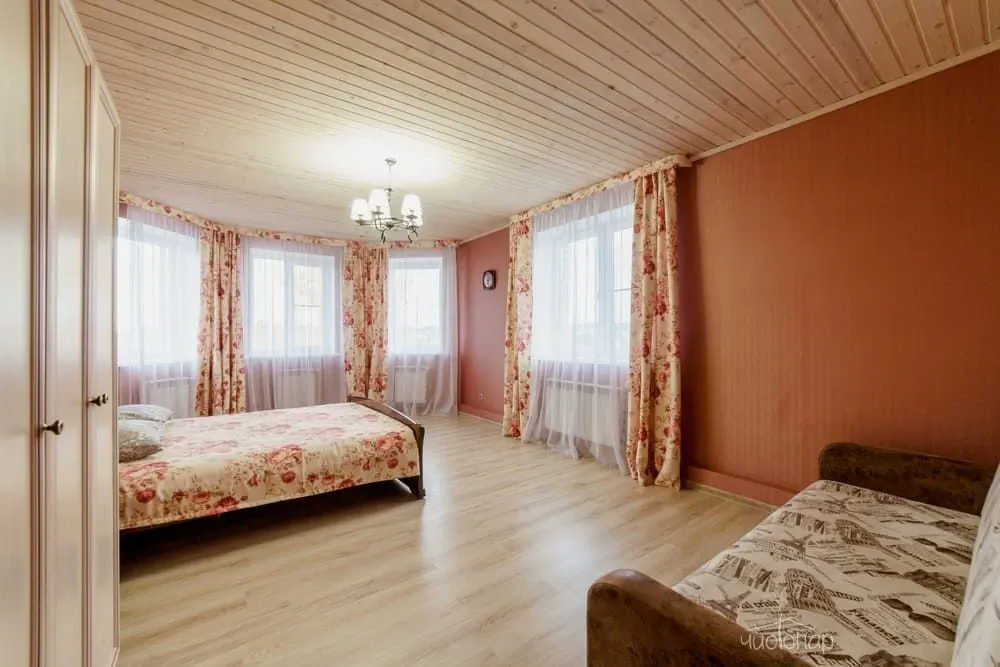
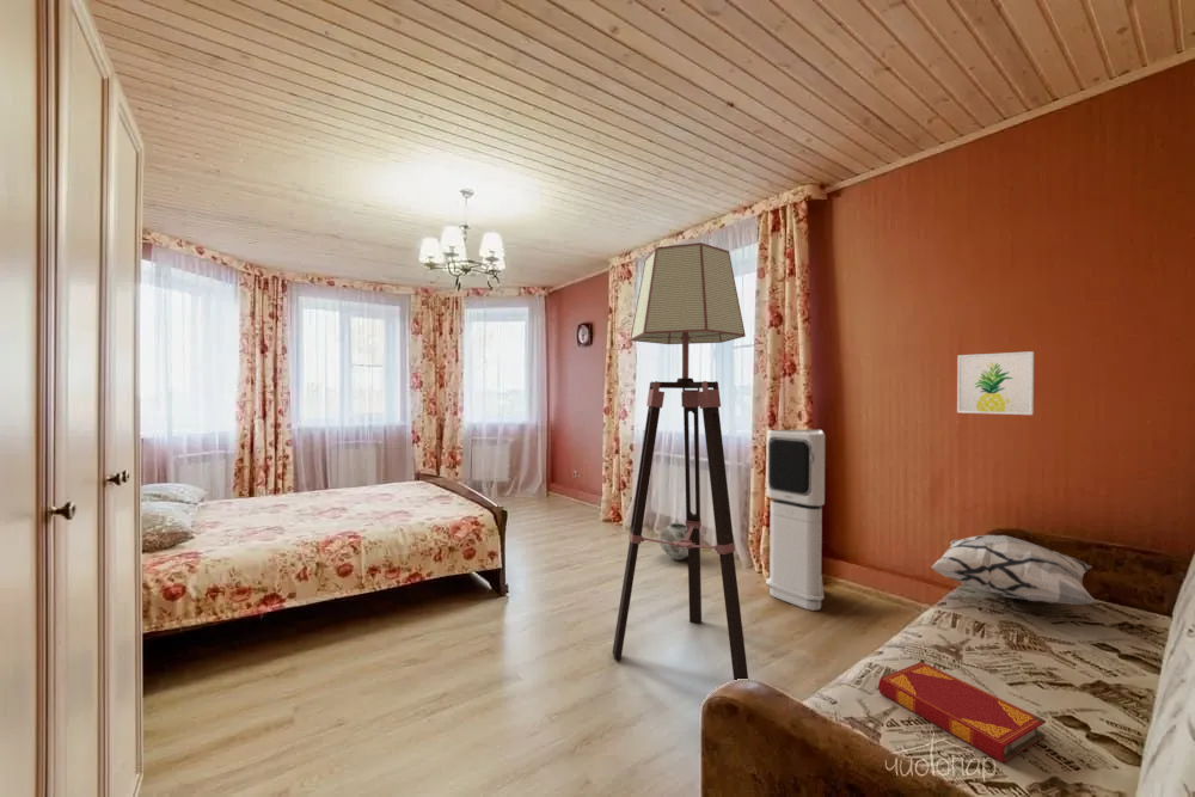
+ vase (678, 541)
+ floor lamp (685, 452)
+ hardback book (956, 705)
+ wall art (993, 384)
+ air purifier (804, 513)
+ decorative pillow (1010, 566)
